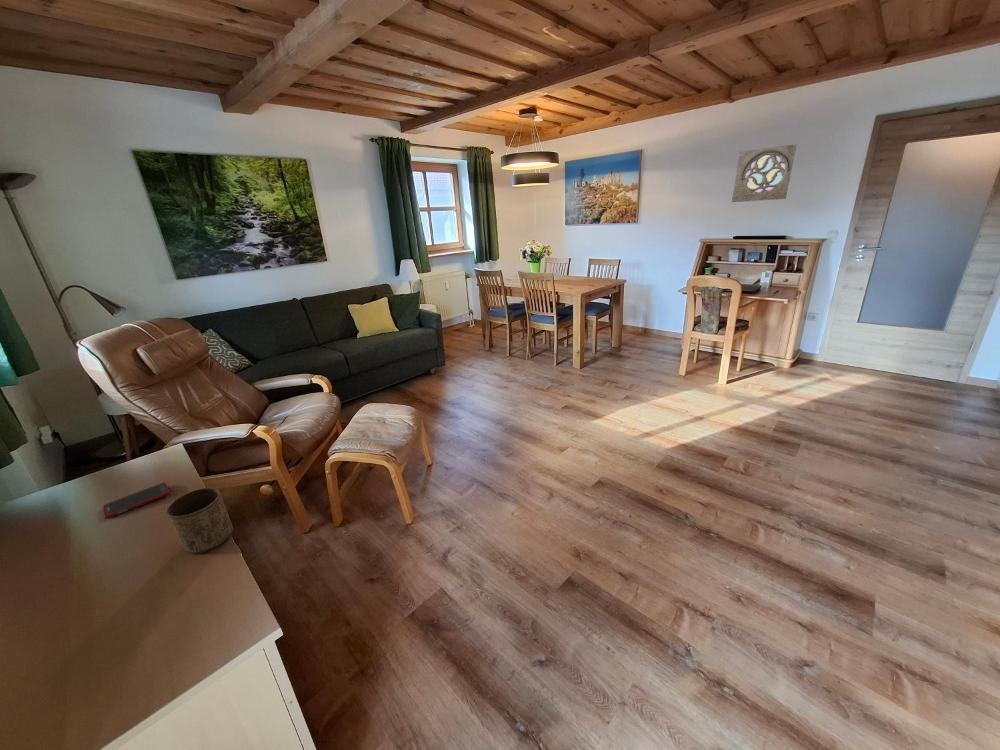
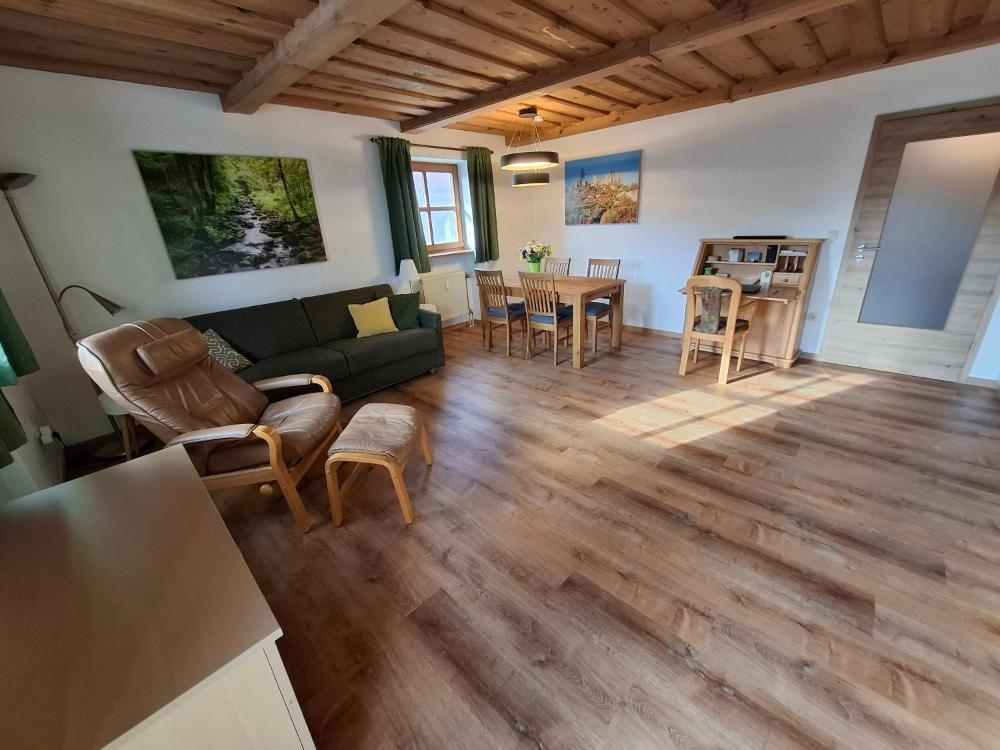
- cell phone (137, 499)
- wall ornament (762, 174)
- cup (201, 520)
